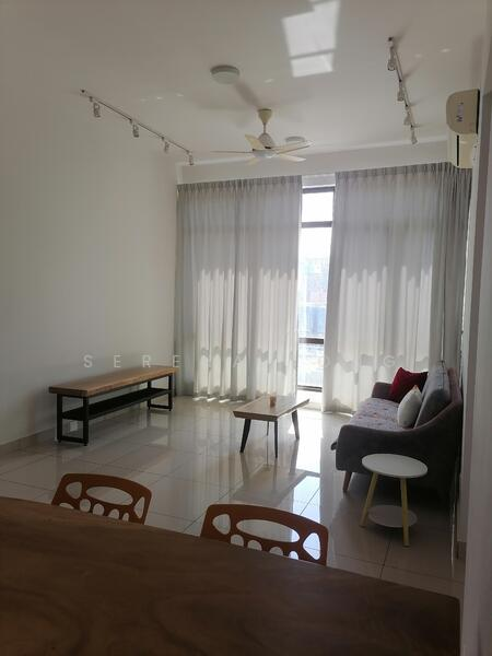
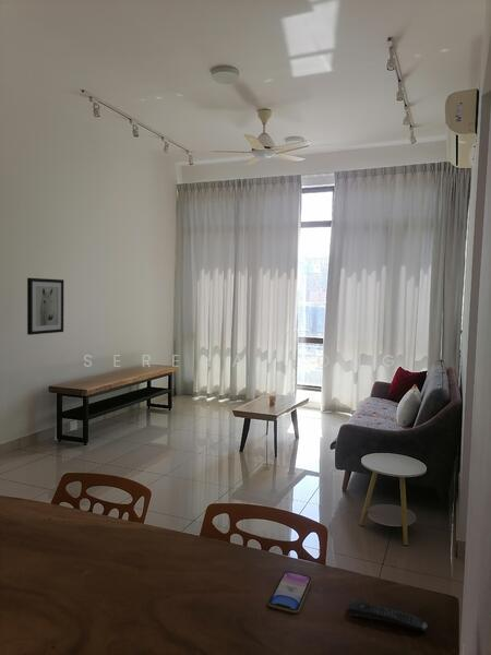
+ wall art (46, 306)
+ remote control (386, 615)
+ smartphone (290, 591)
